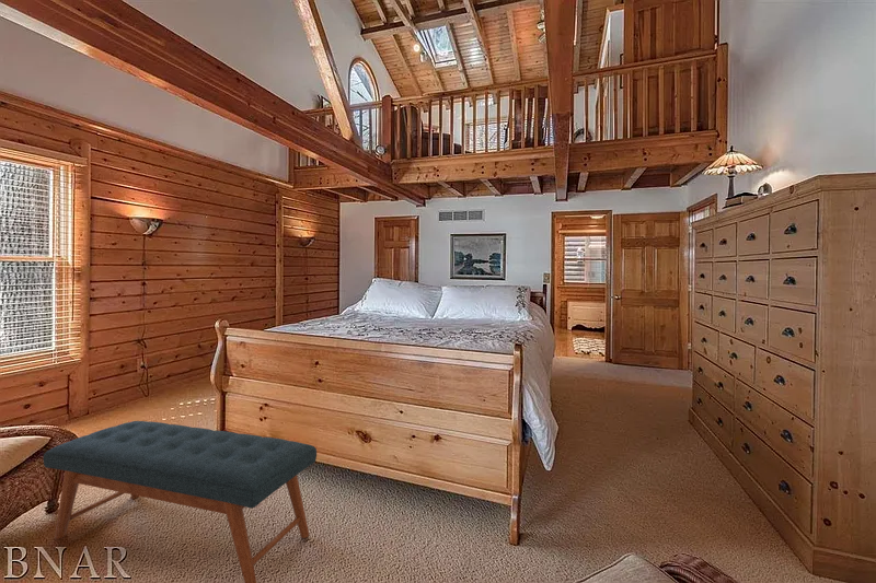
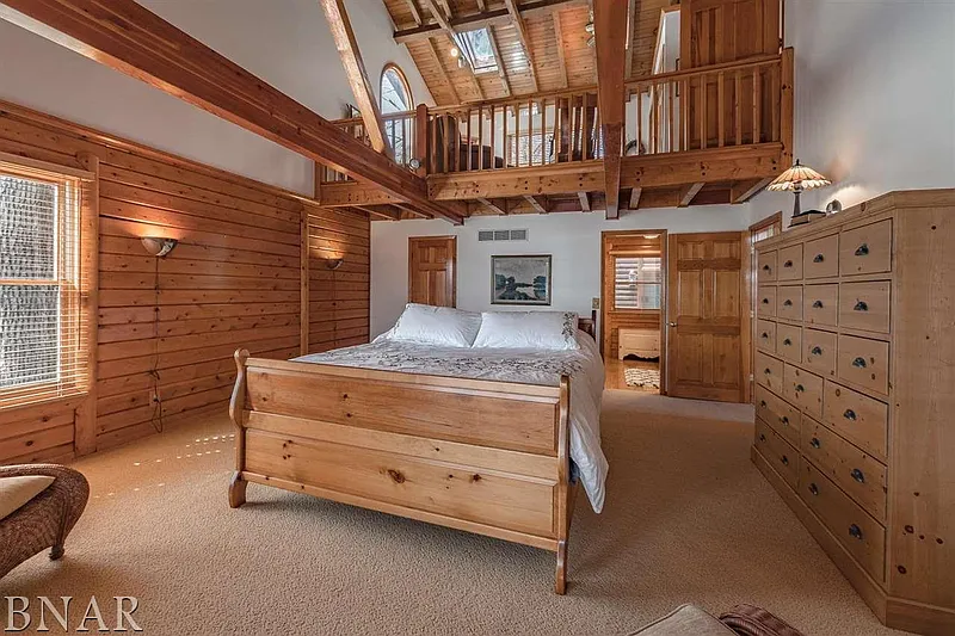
- bench (183, 489)
